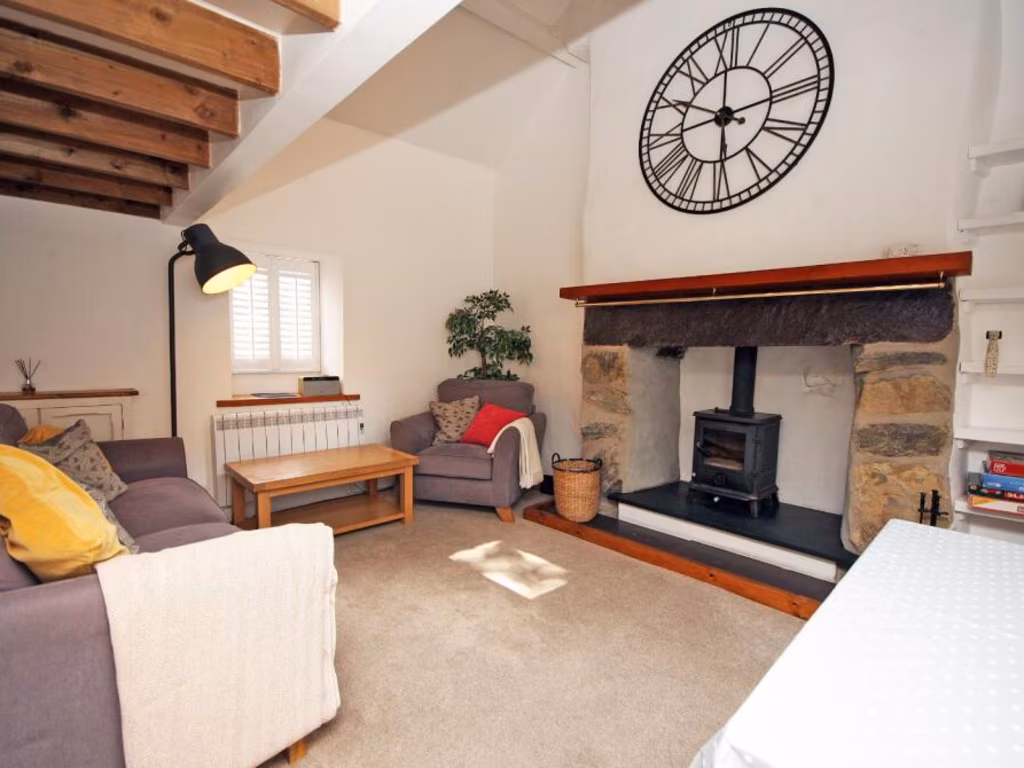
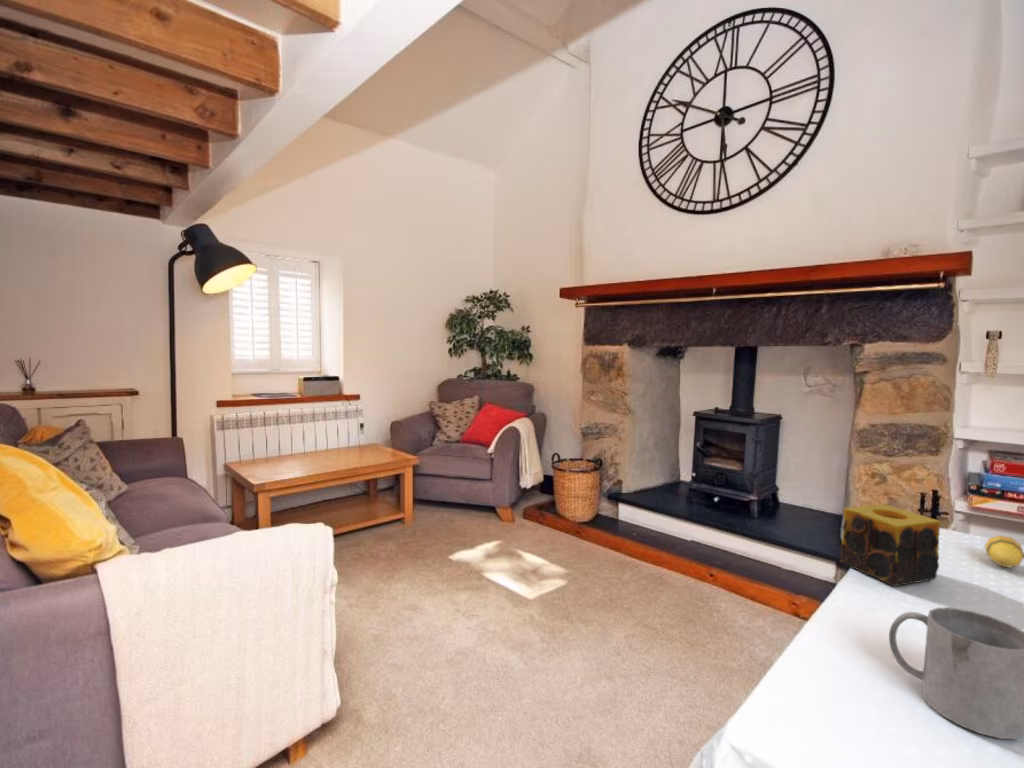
+ mug (954, 660)
+ candle (888, 542)
+ decorative egg (1004, 552)
